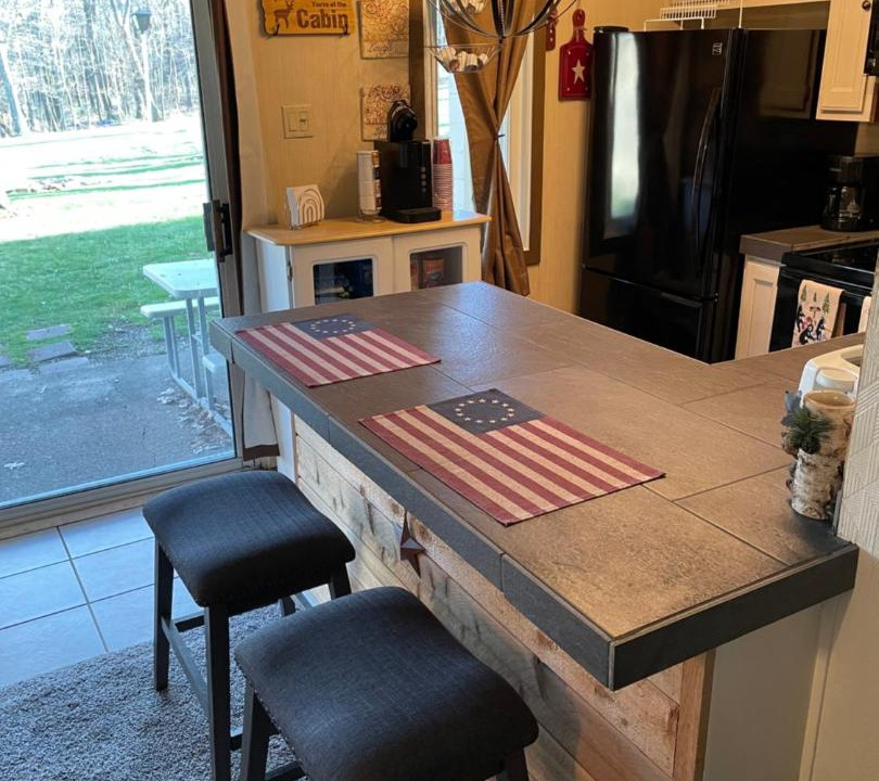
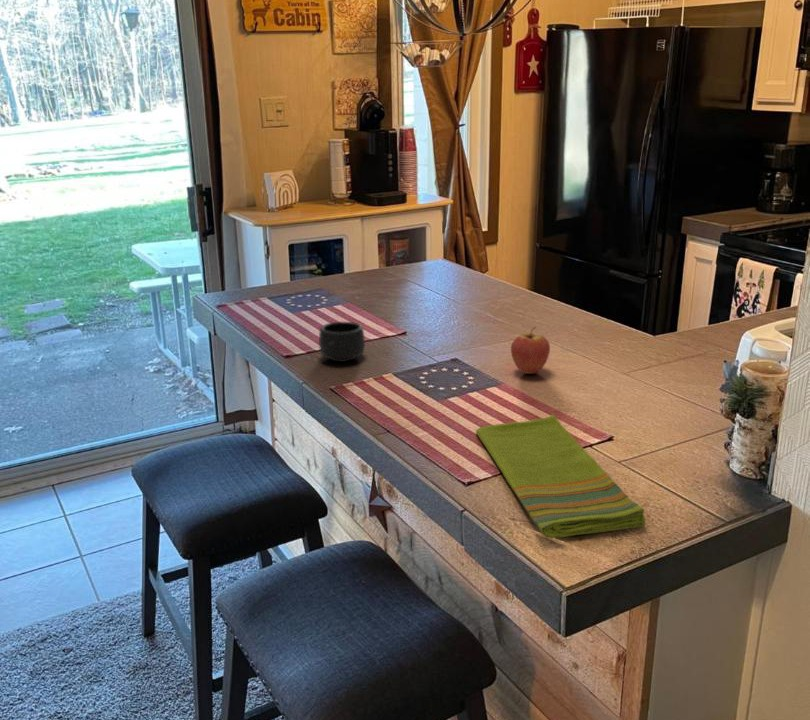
+ dish towel (551, 467)
+ mug (338, 341)
+ fruit (530, 349)
